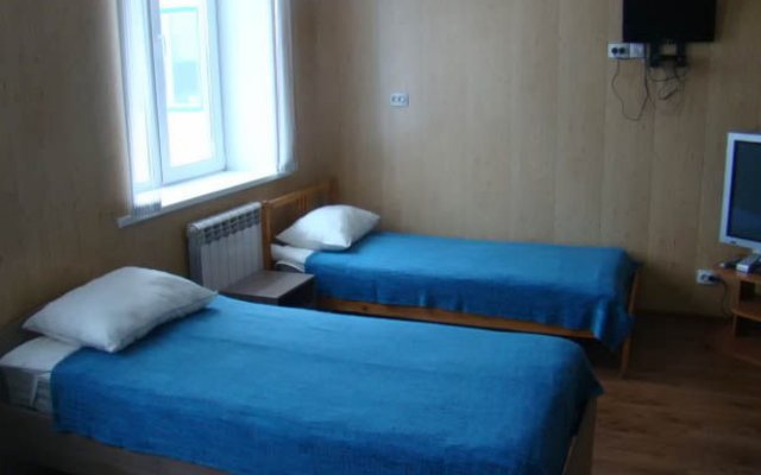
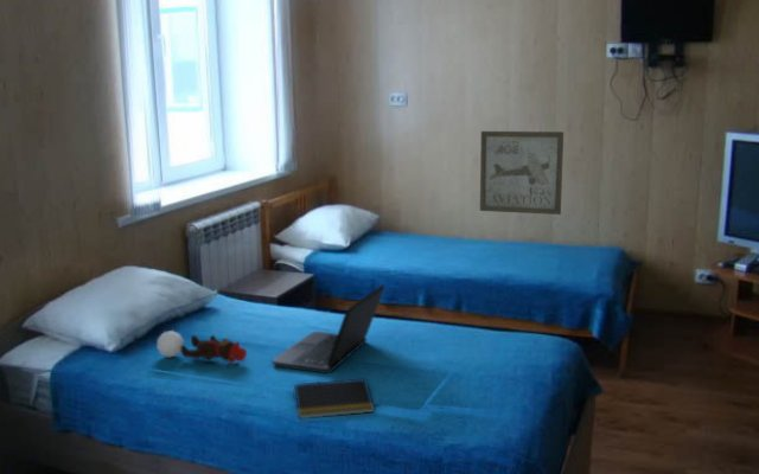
+ teddy bear (200, 346)
+ wall art (521, 172)
+ laptop (325, 332)
+ notepad (333, 397)
